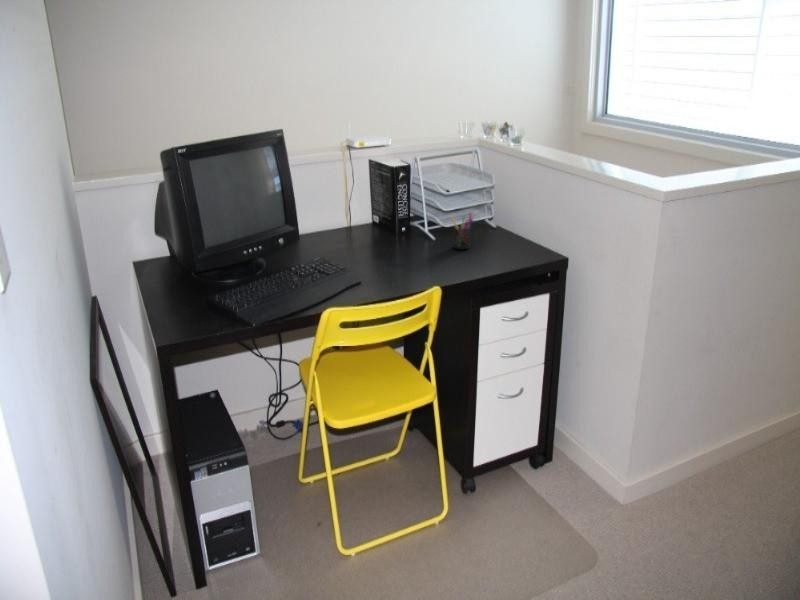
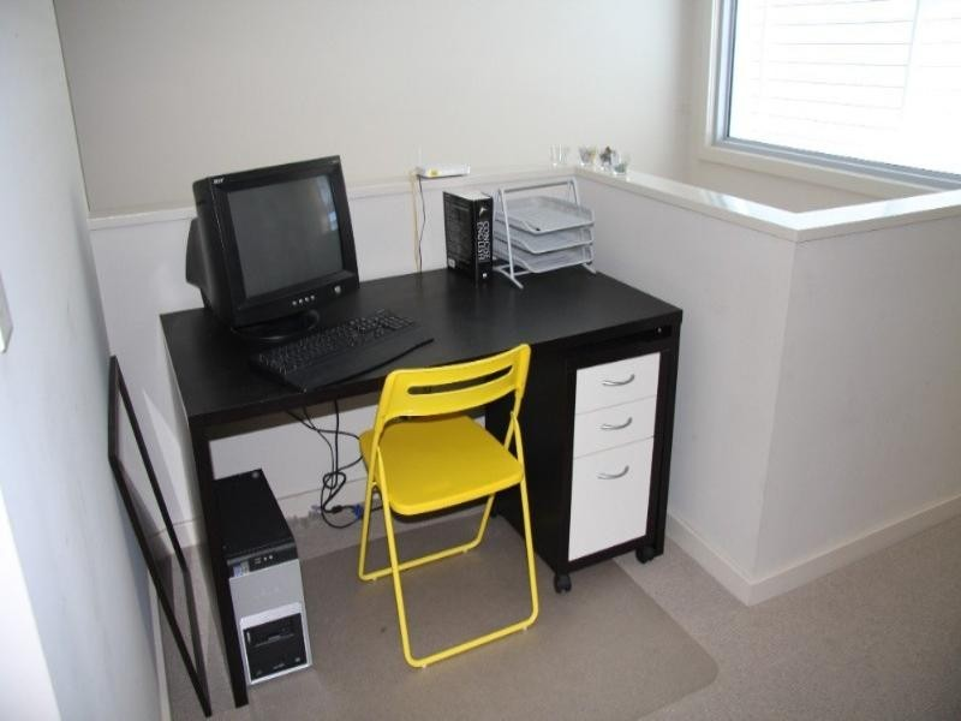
- pen holder (462, 229)
